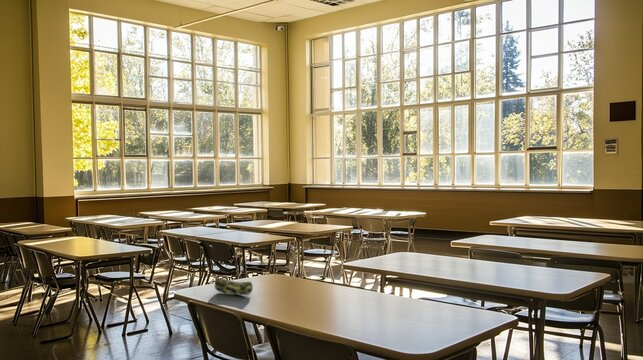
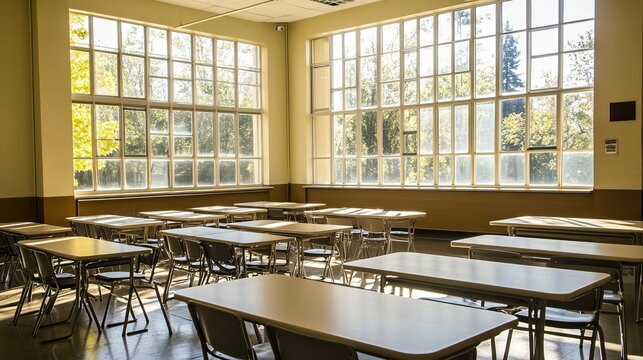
- pencil case (234, 287)
